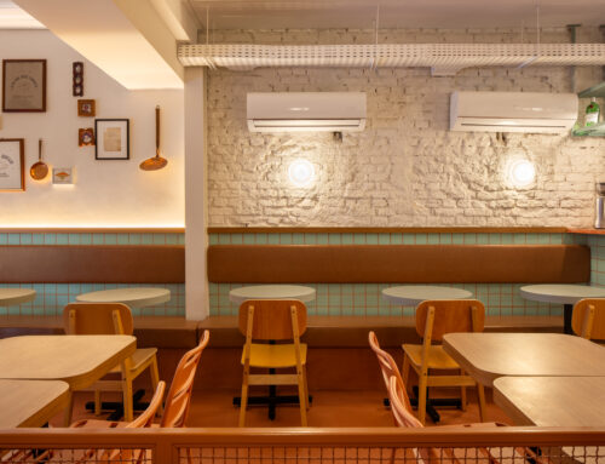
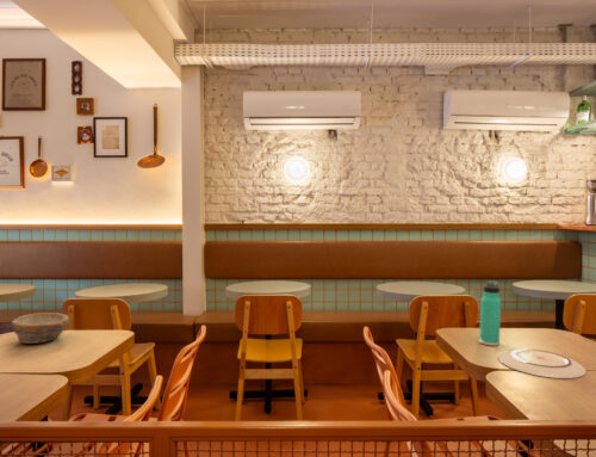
+ bowl (41, 328)
+ plate (540, 360)
+ thermos bottle (490, 311)
